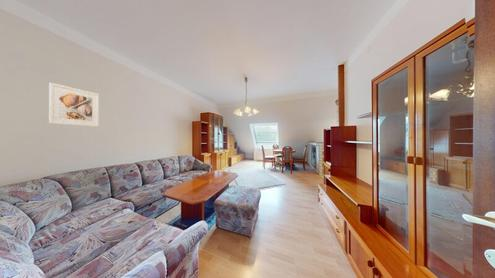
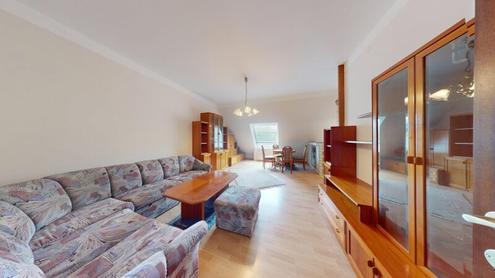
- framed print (76, 107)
